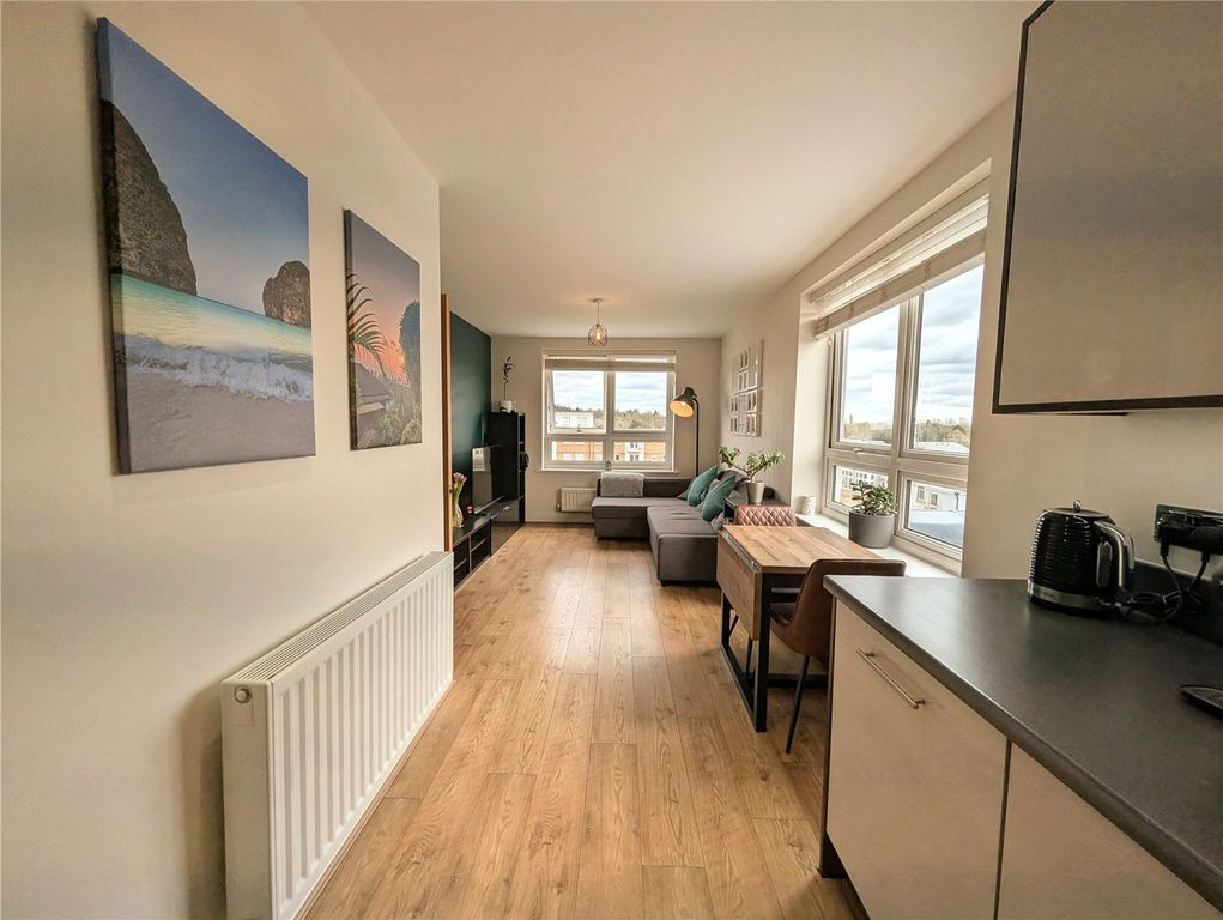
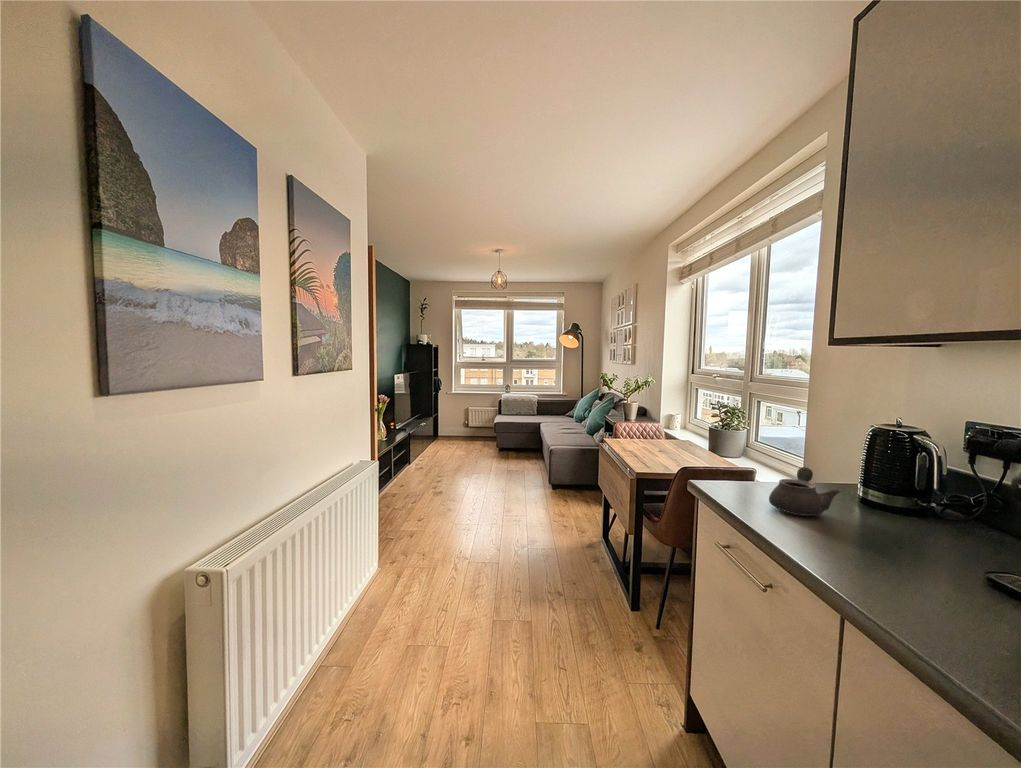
+ teapot (802, 490)
